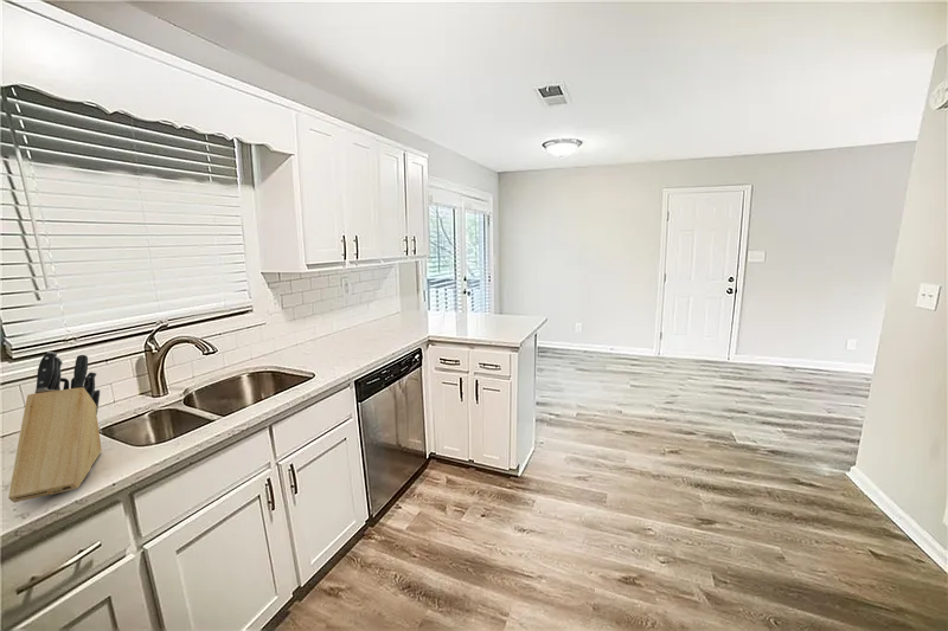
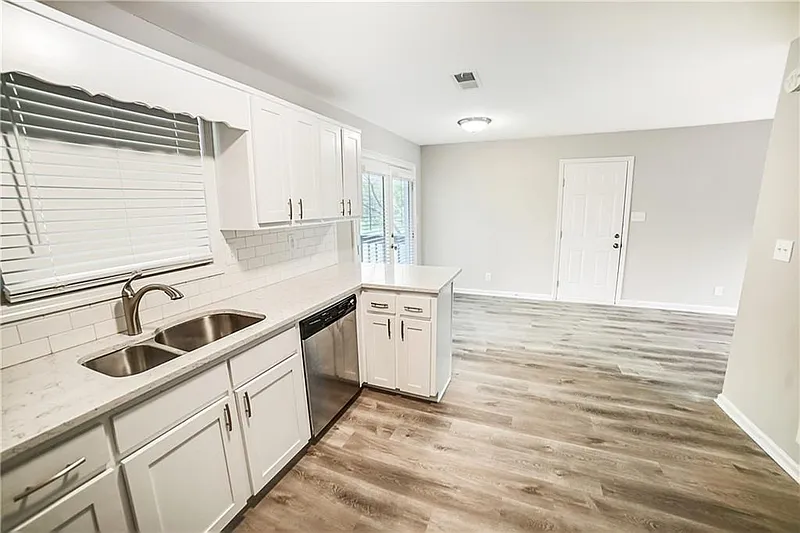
- knife block (58, 414)
